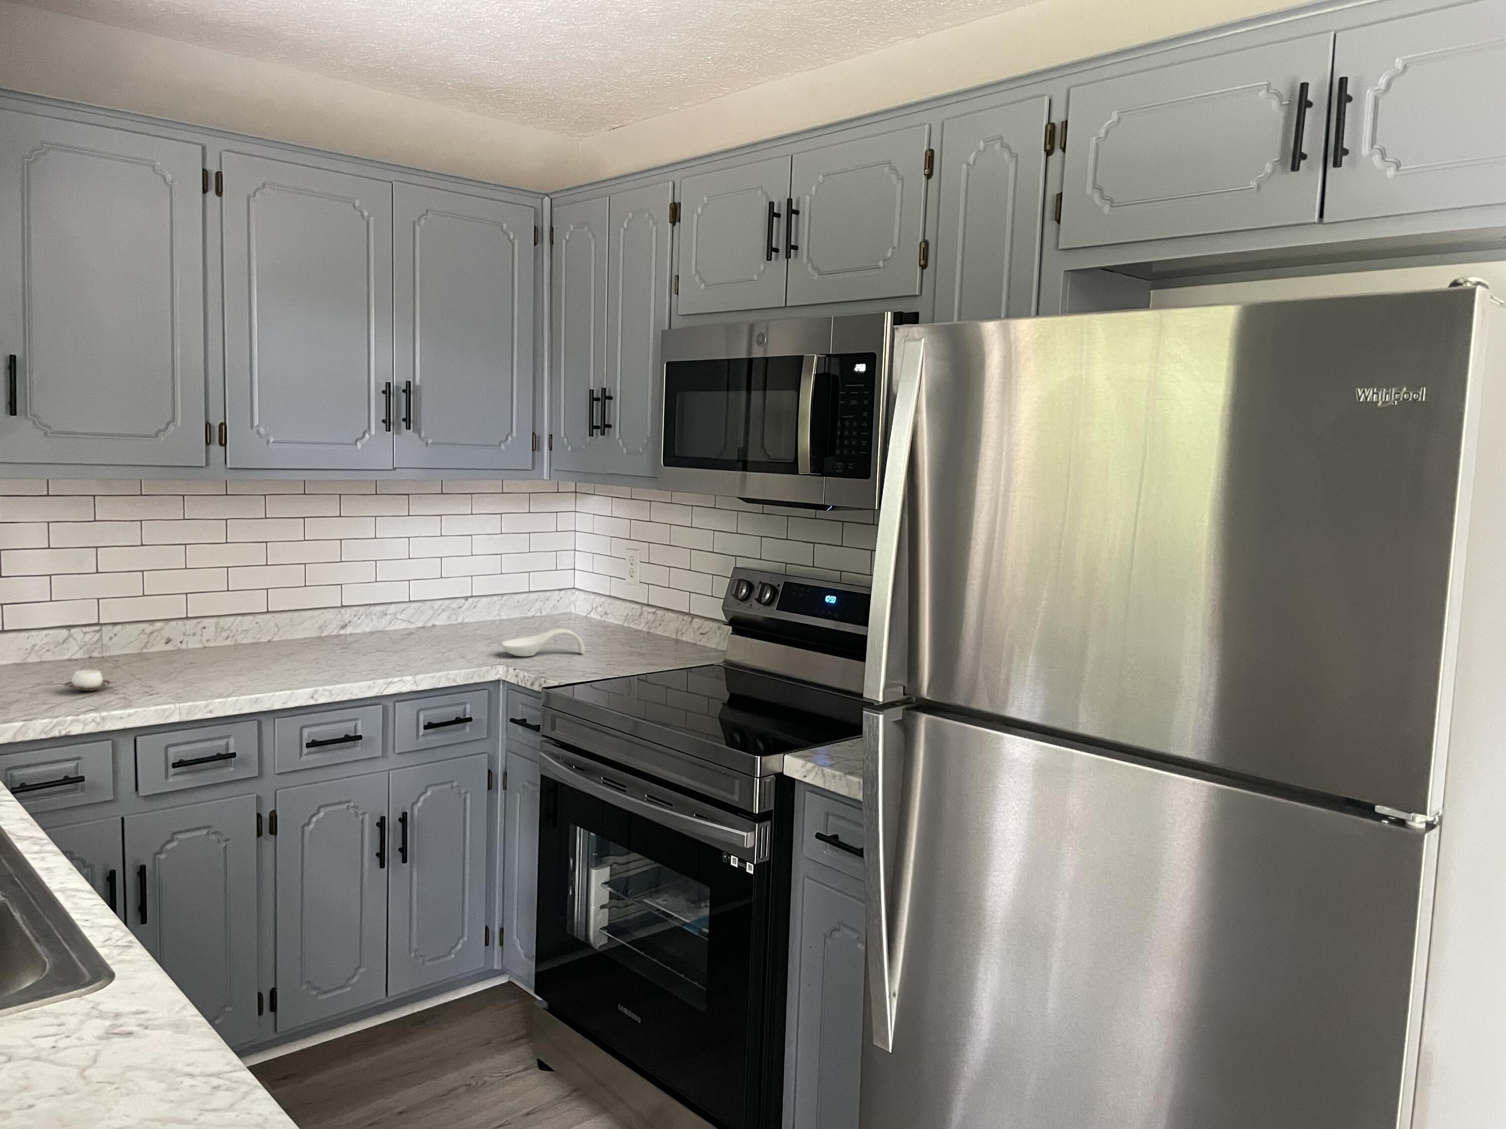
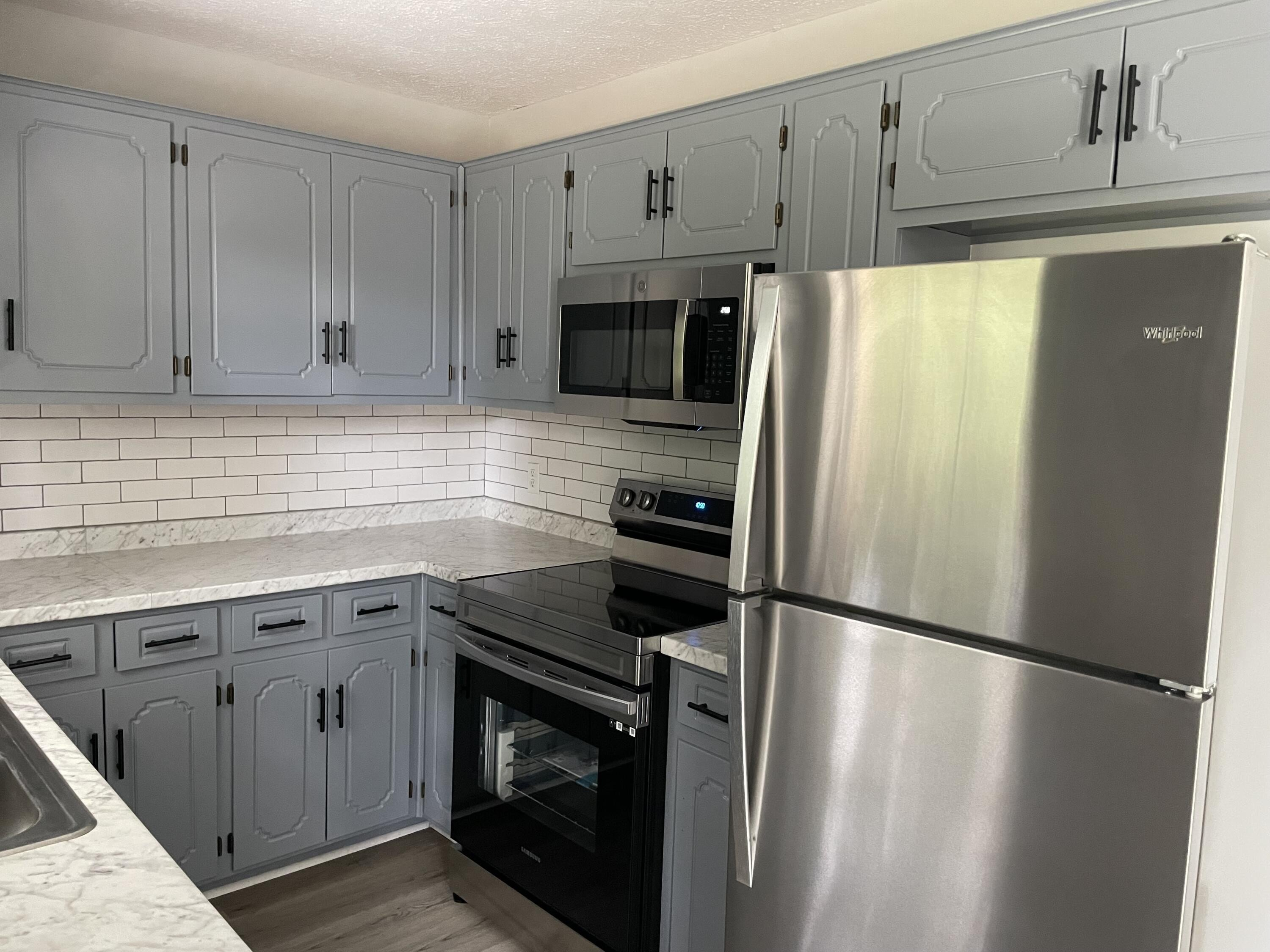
- spoon rest (543, 642)
- cup (88, 681)
